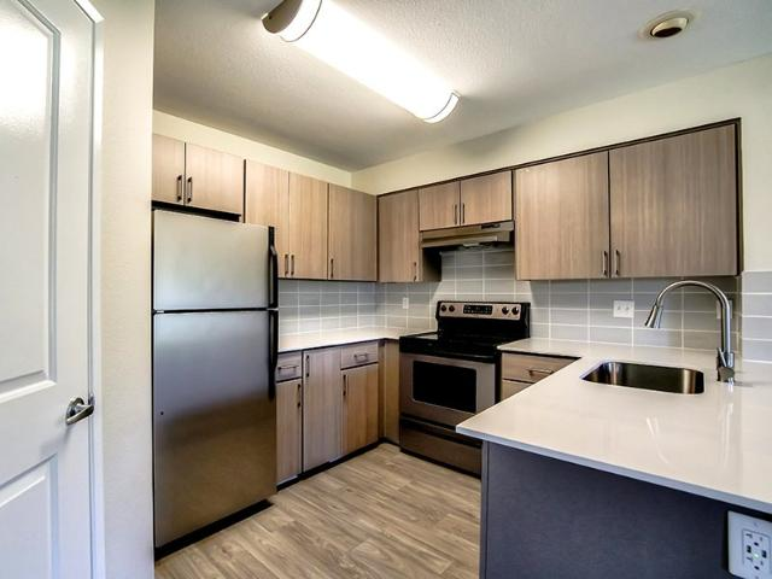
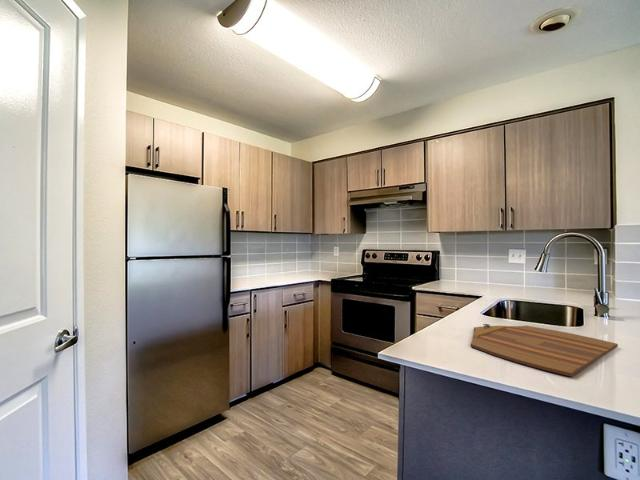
+ cutting board (526, 339)
